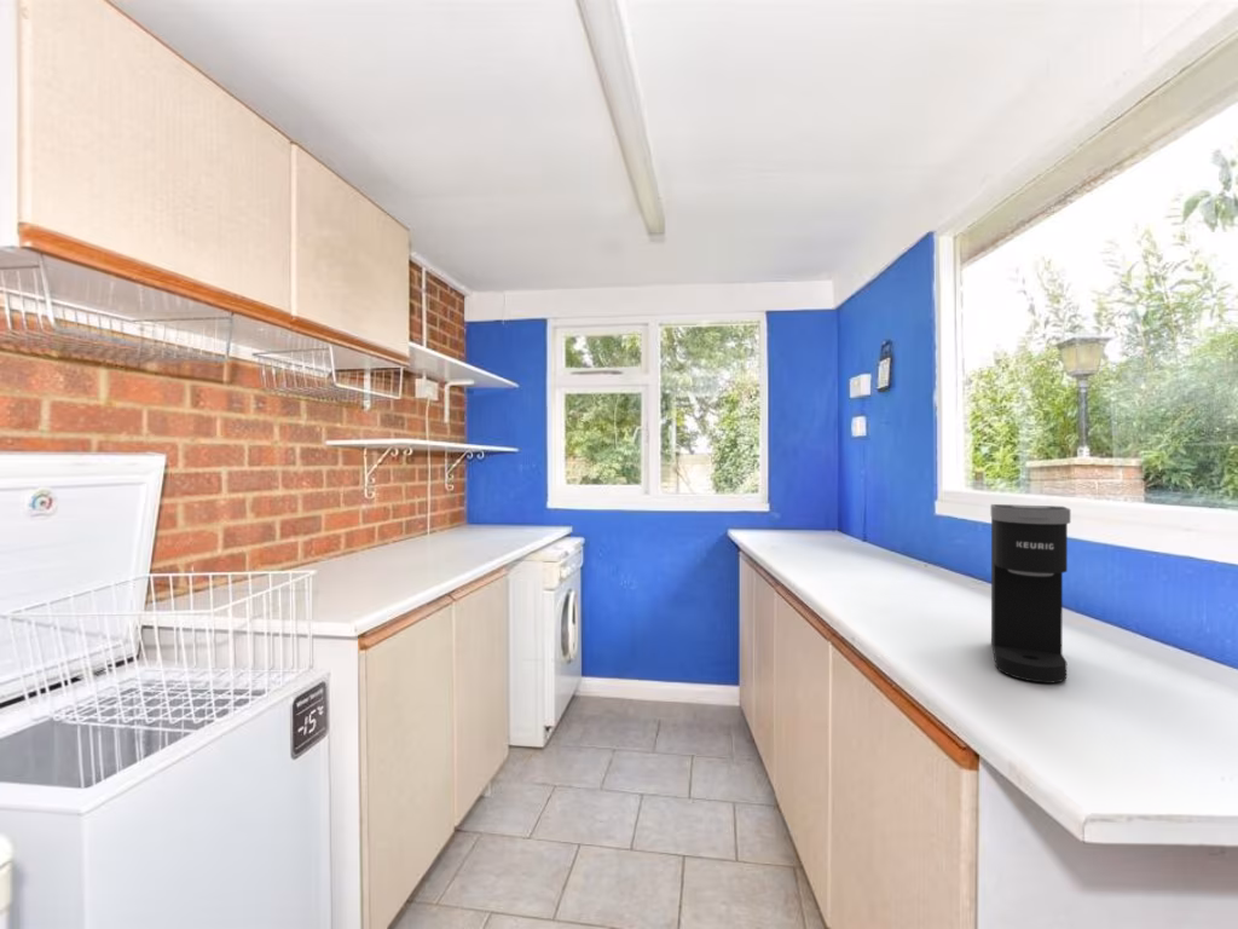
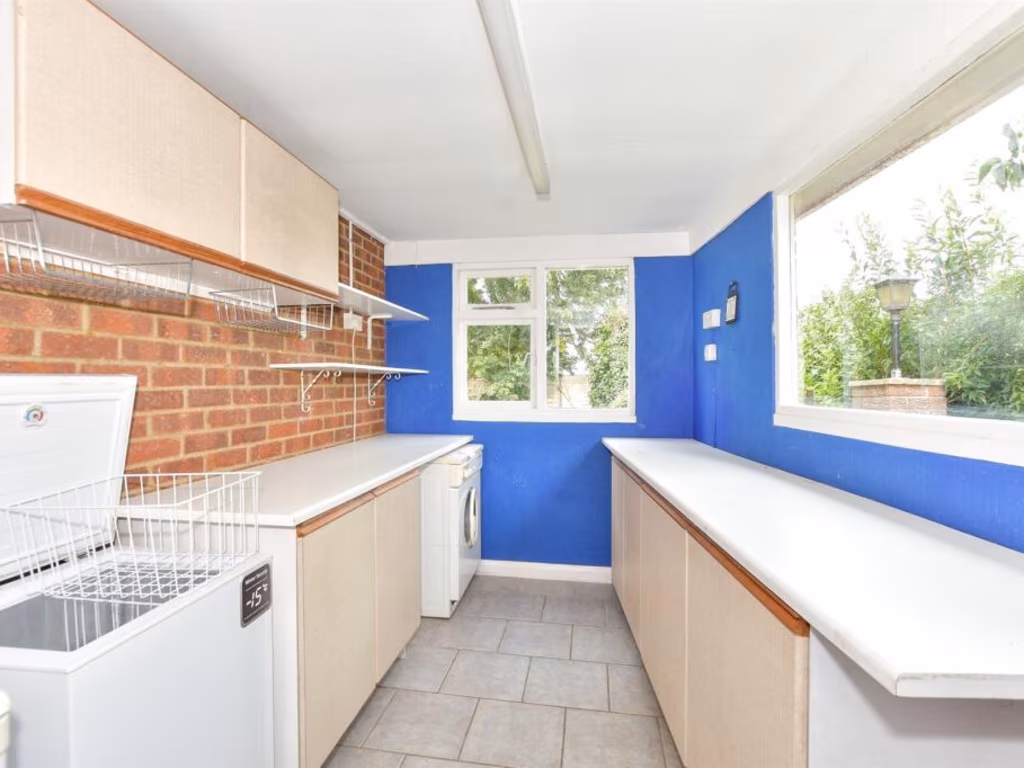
- coffee maker (1025, 582)
